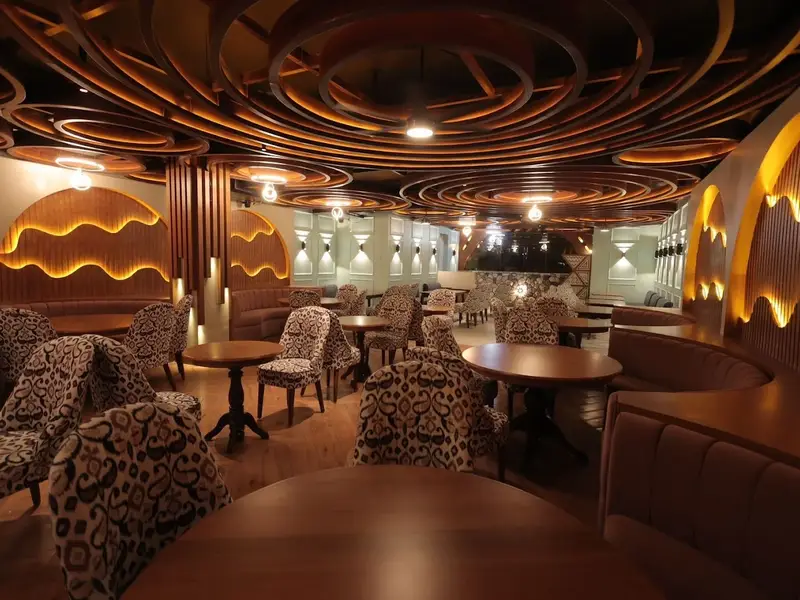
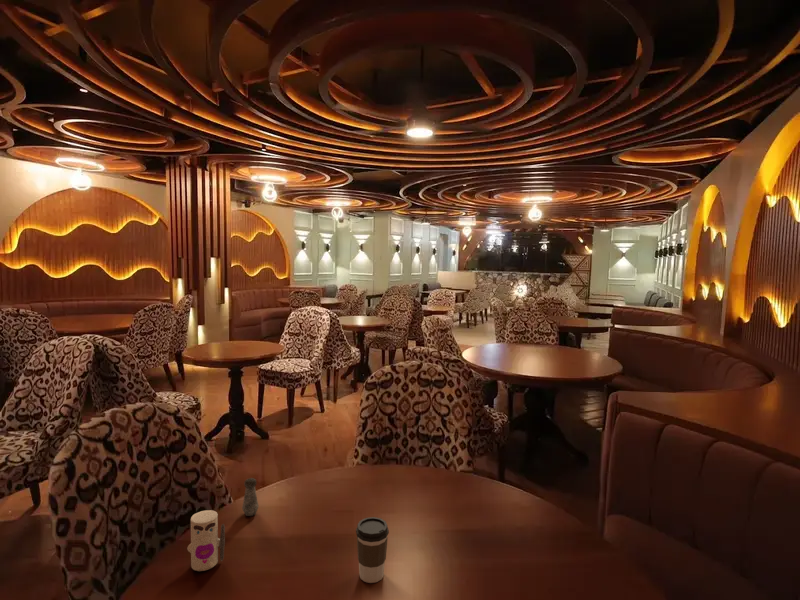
+ coffee cup (371, 550)
+ salt shaker (250, 496)
+ toy (206, 537)
